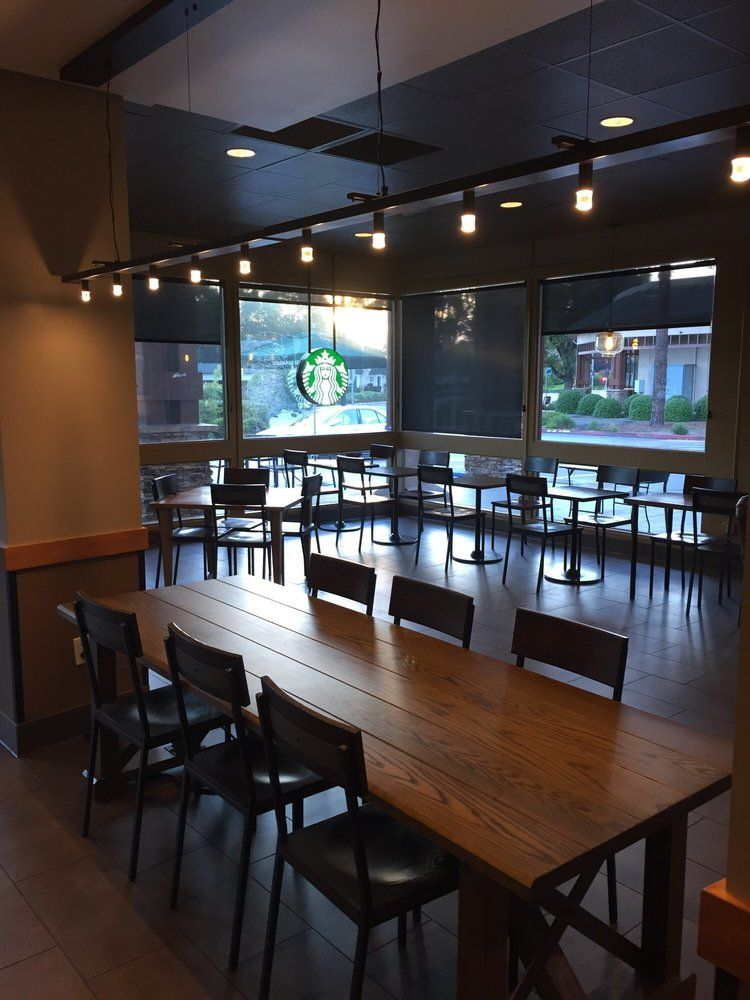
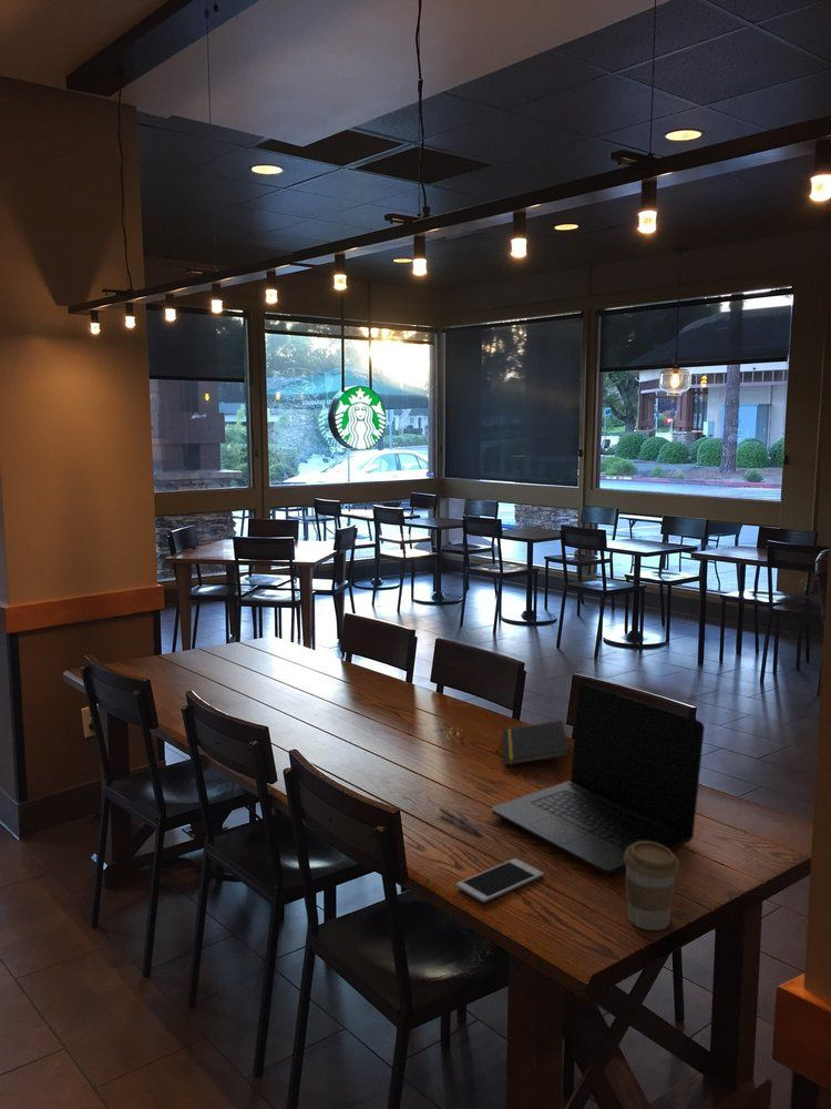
+ laptop (593, 770)
+ coffee cup (649, 884)
+ cell phone (500, 879)
+ pen (460, 820)
+ notepad (534, 742)
